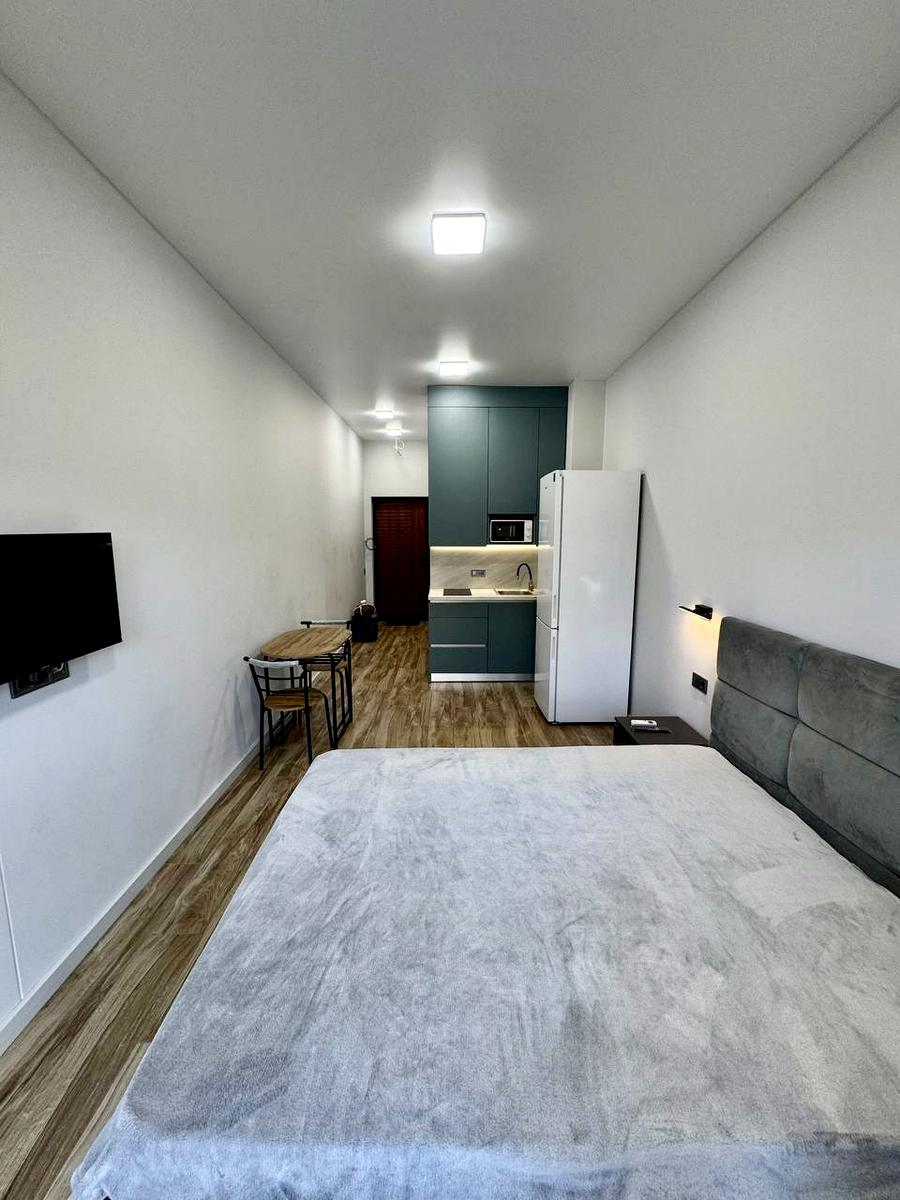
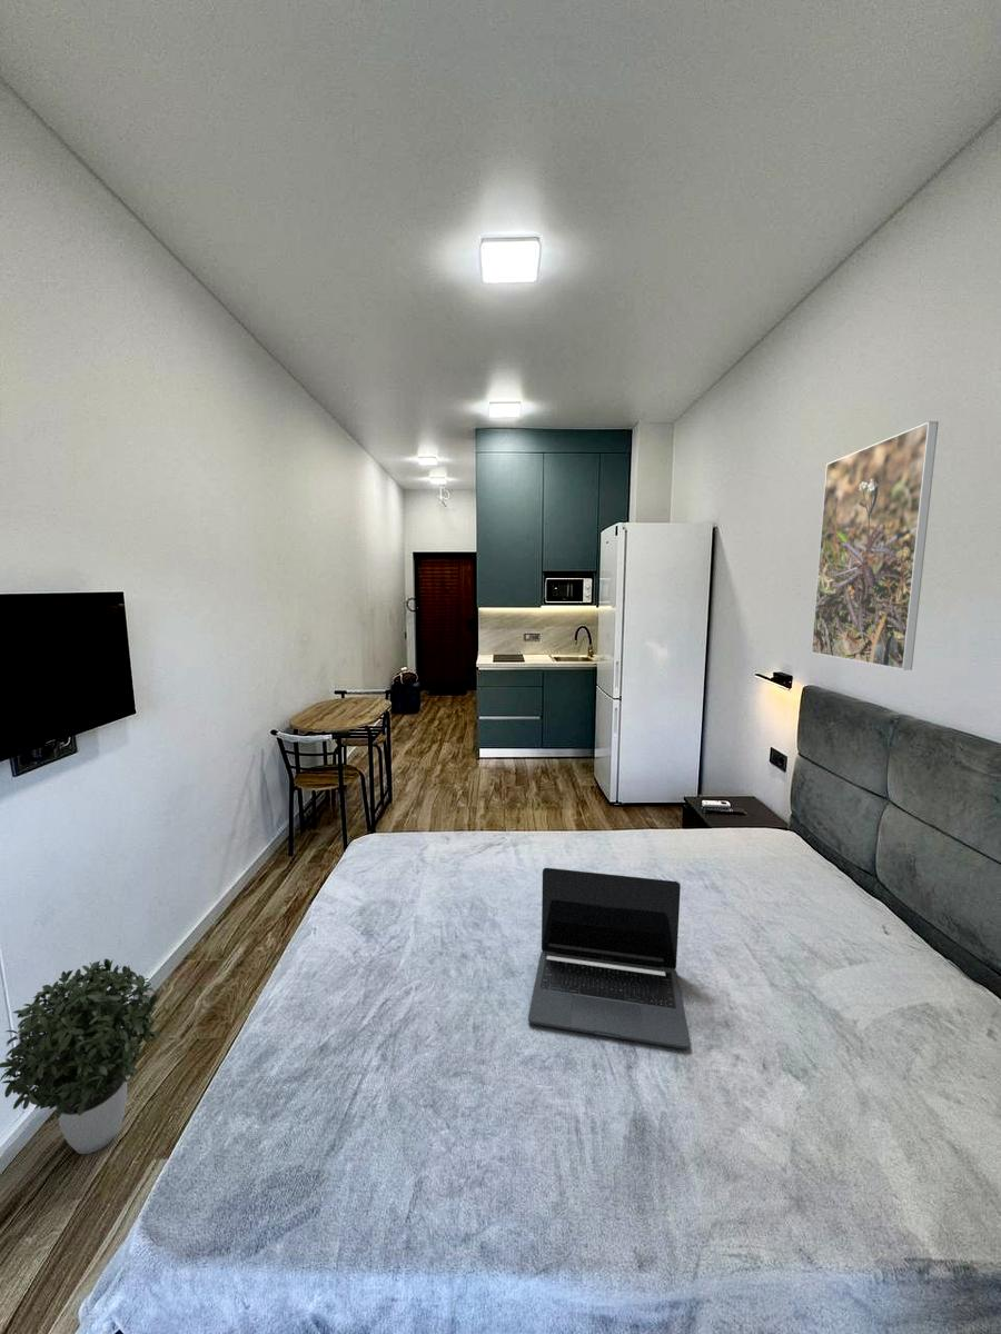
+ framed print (864, 555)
+ laptop (607, 948)
+ potted plant (90, 1056)
